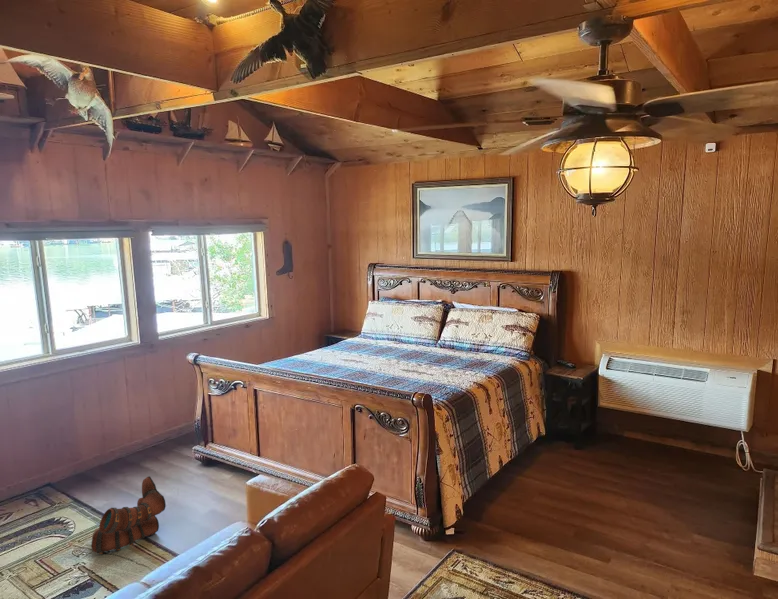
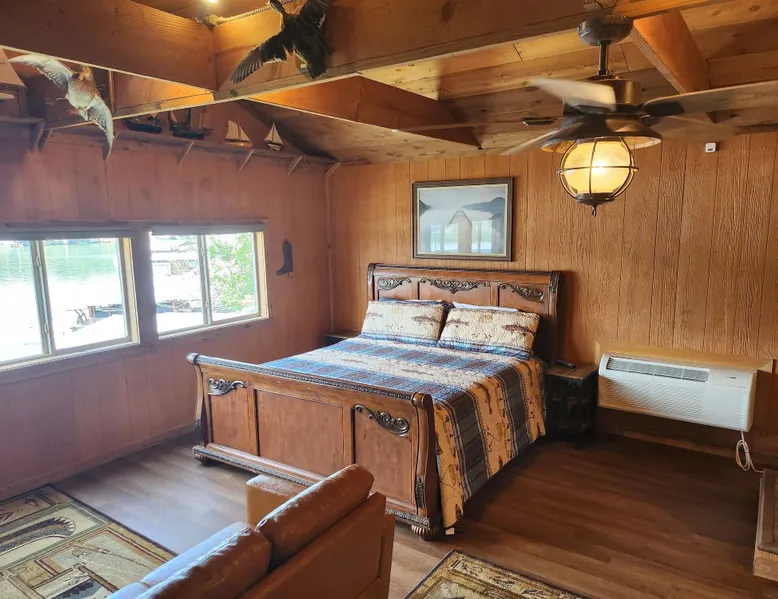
- boots (123, 516)
